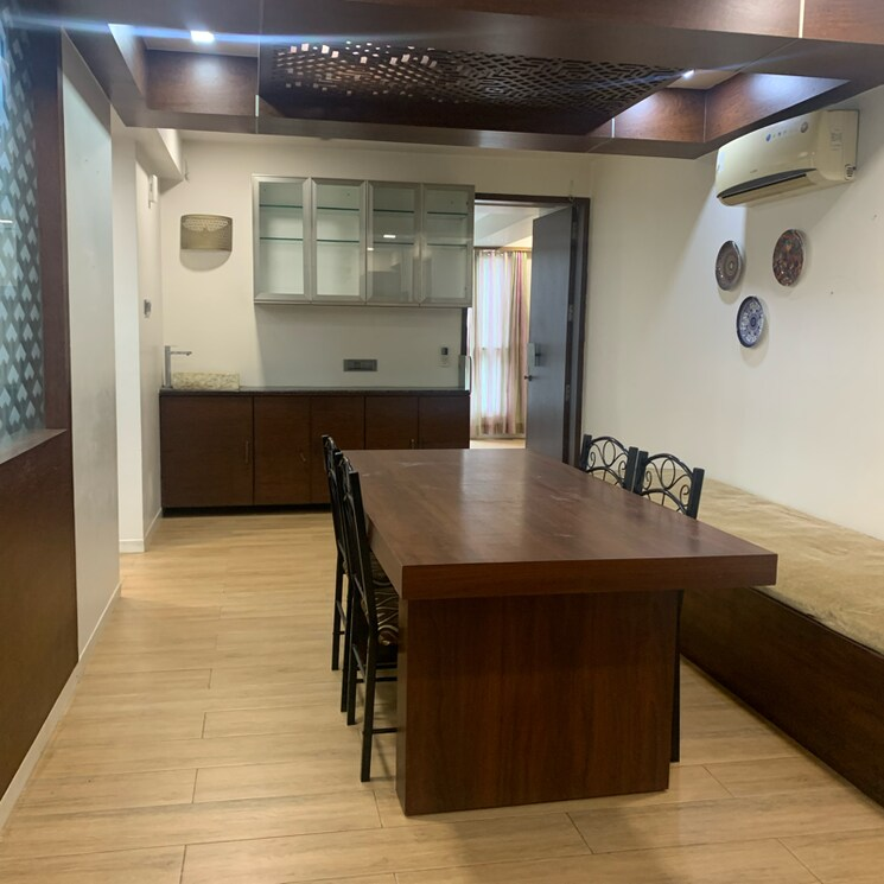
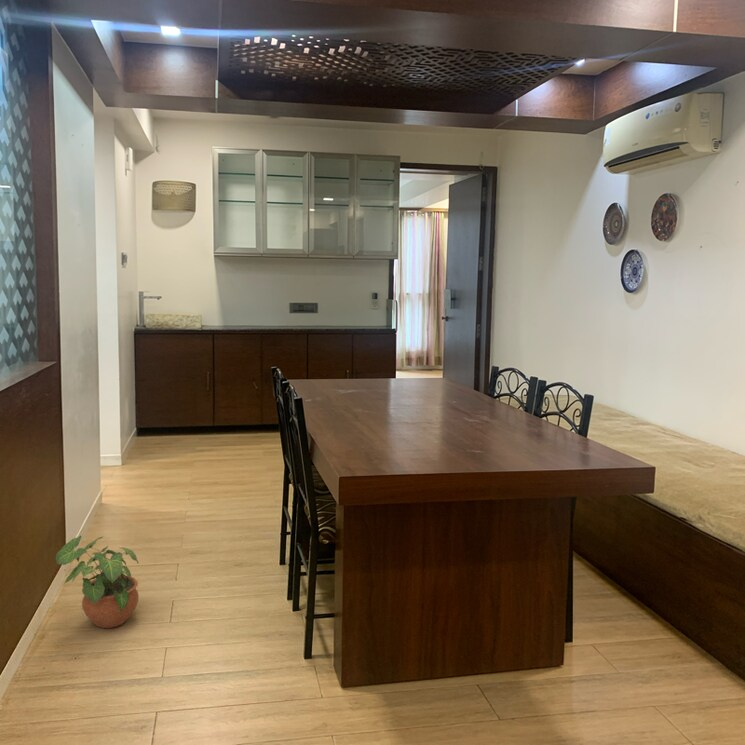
+ potted plant (98, 579)
